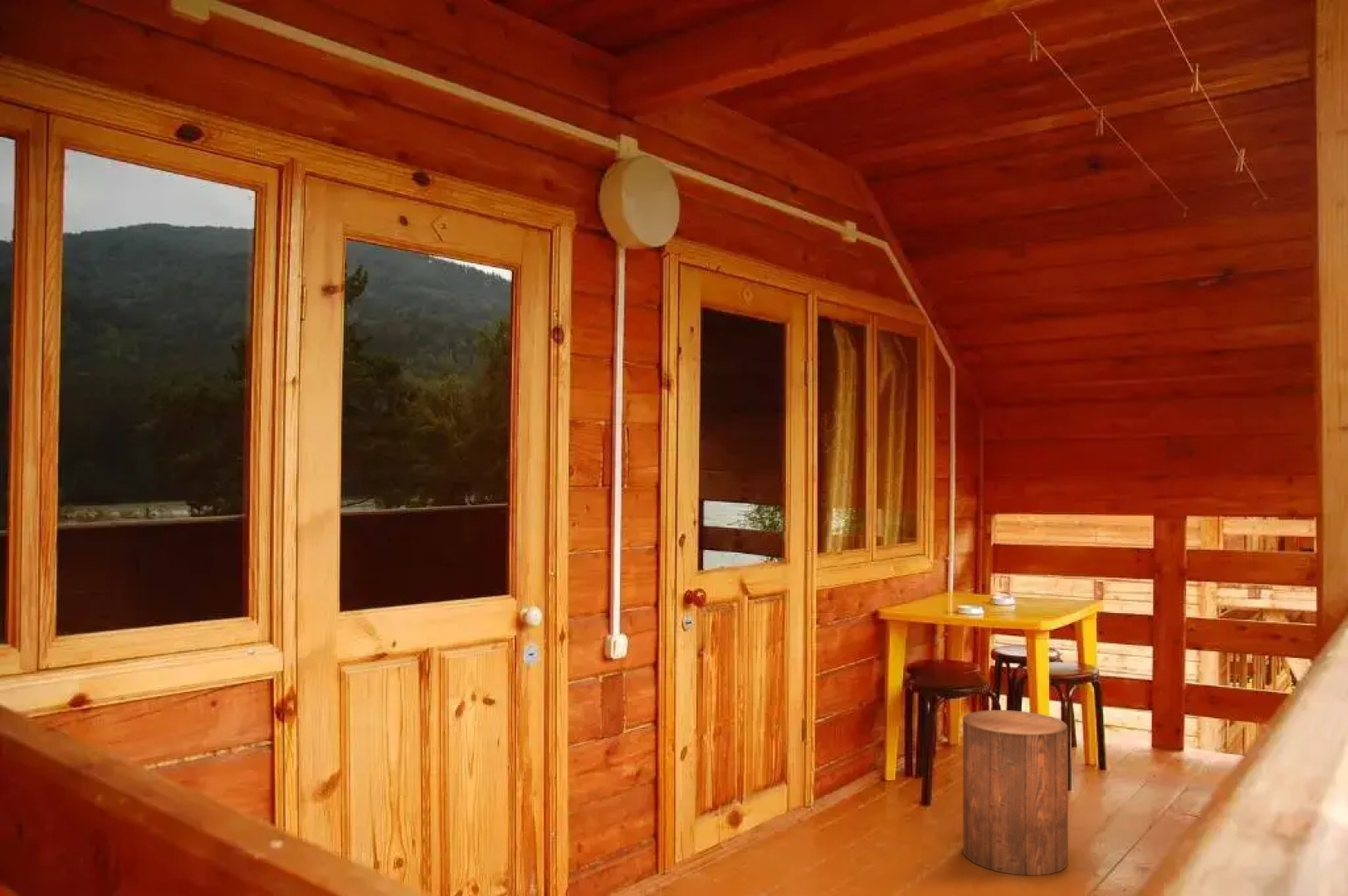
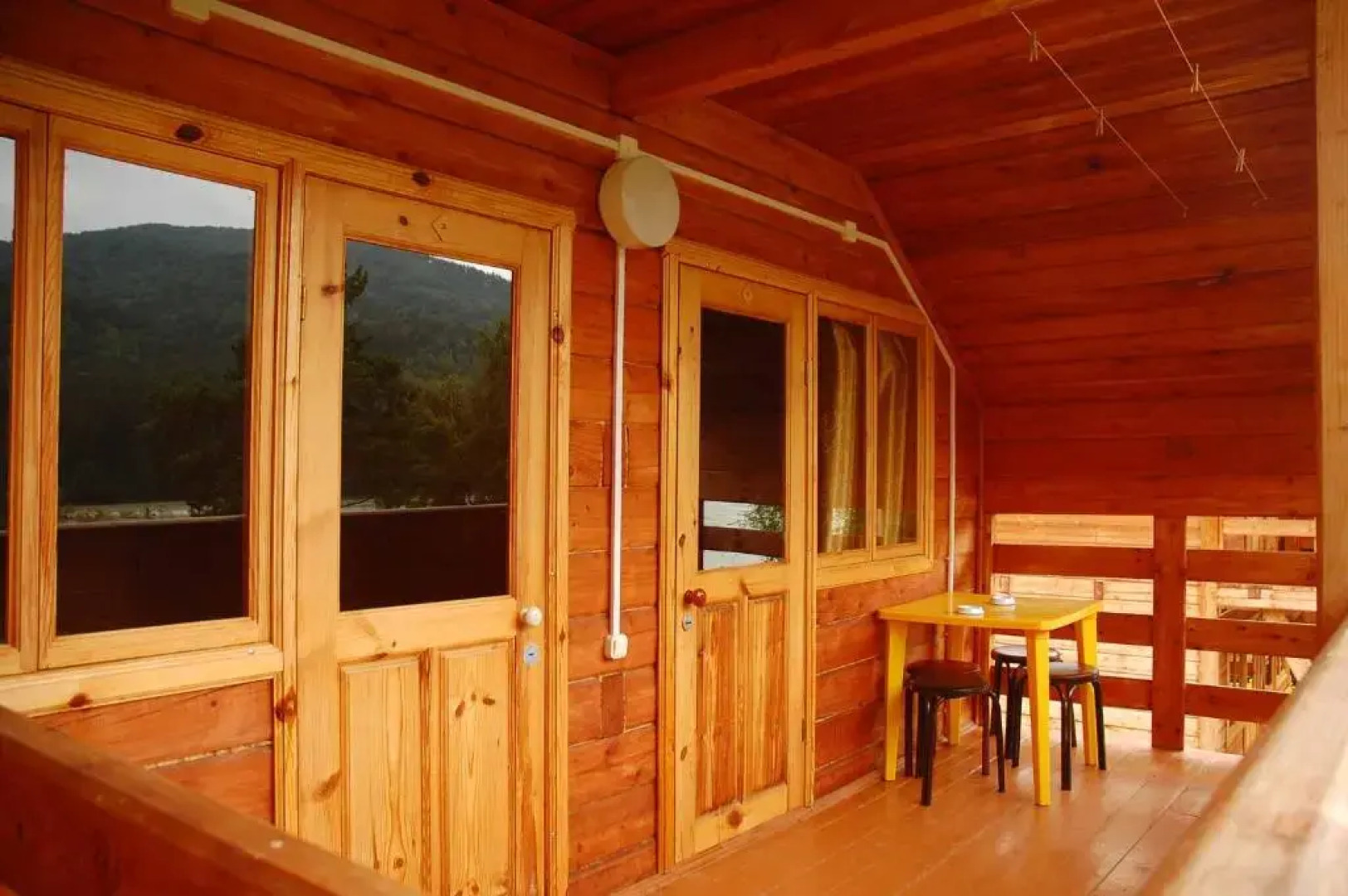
- stool (1014, 788)
